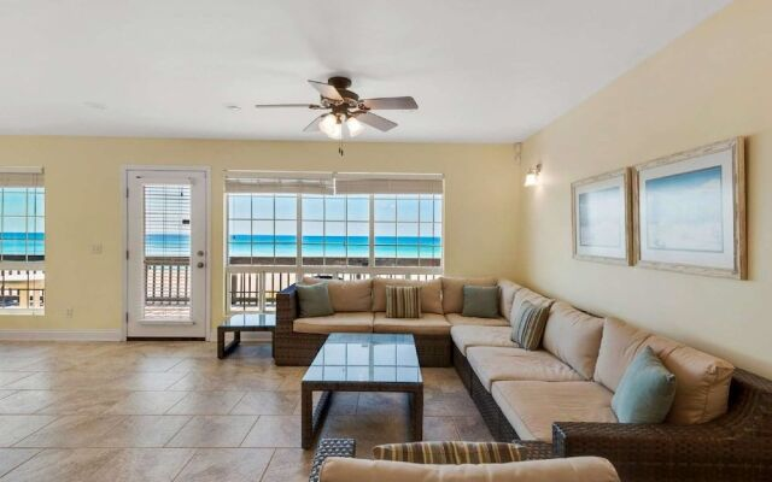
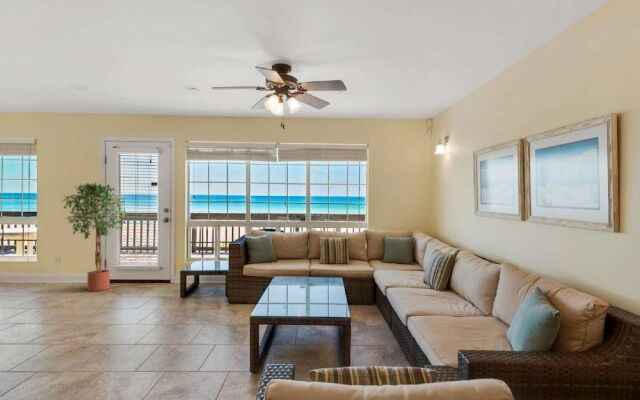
+ potted tree (96, 236)
